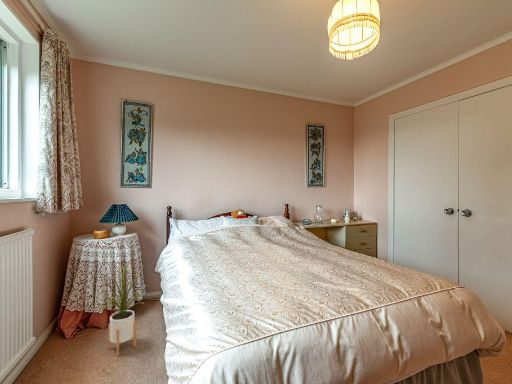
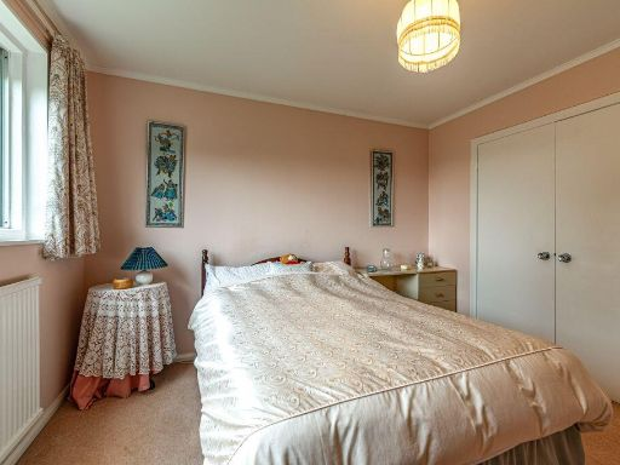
- house plant (121, 304)
